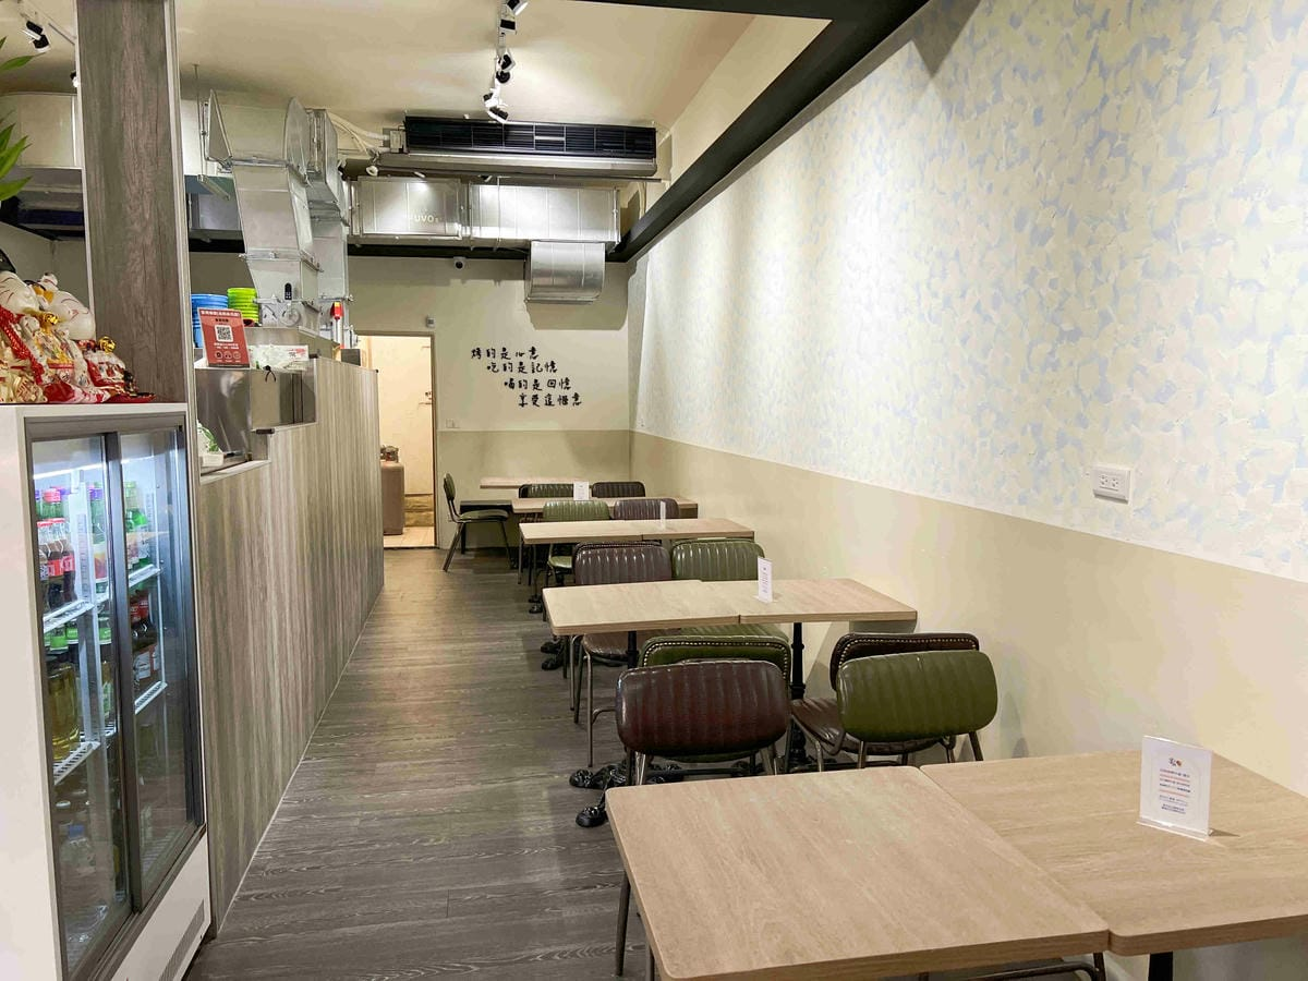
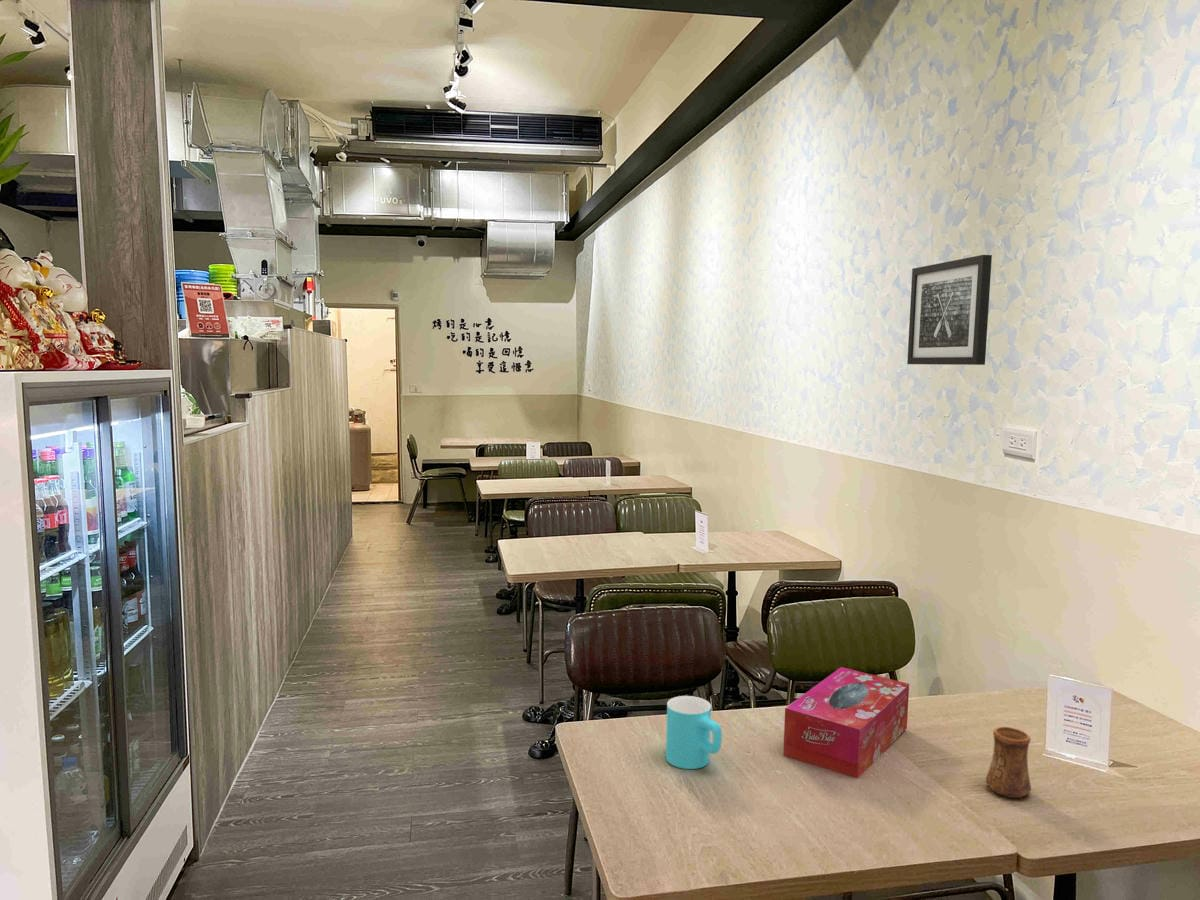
+ tissue box (848, 718)
+ cup (691, 735)
+ wall art (946, 313)
+ cup (1009, 761)
